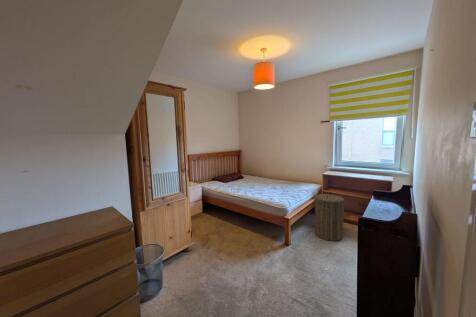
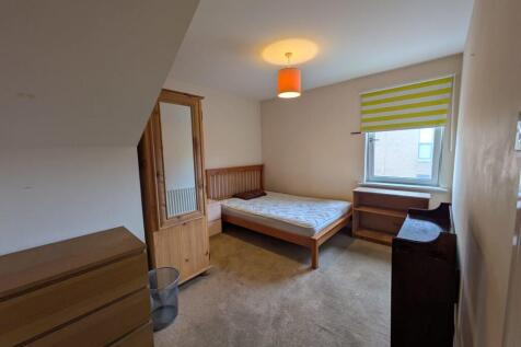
- laundry hamper (328, 213)
